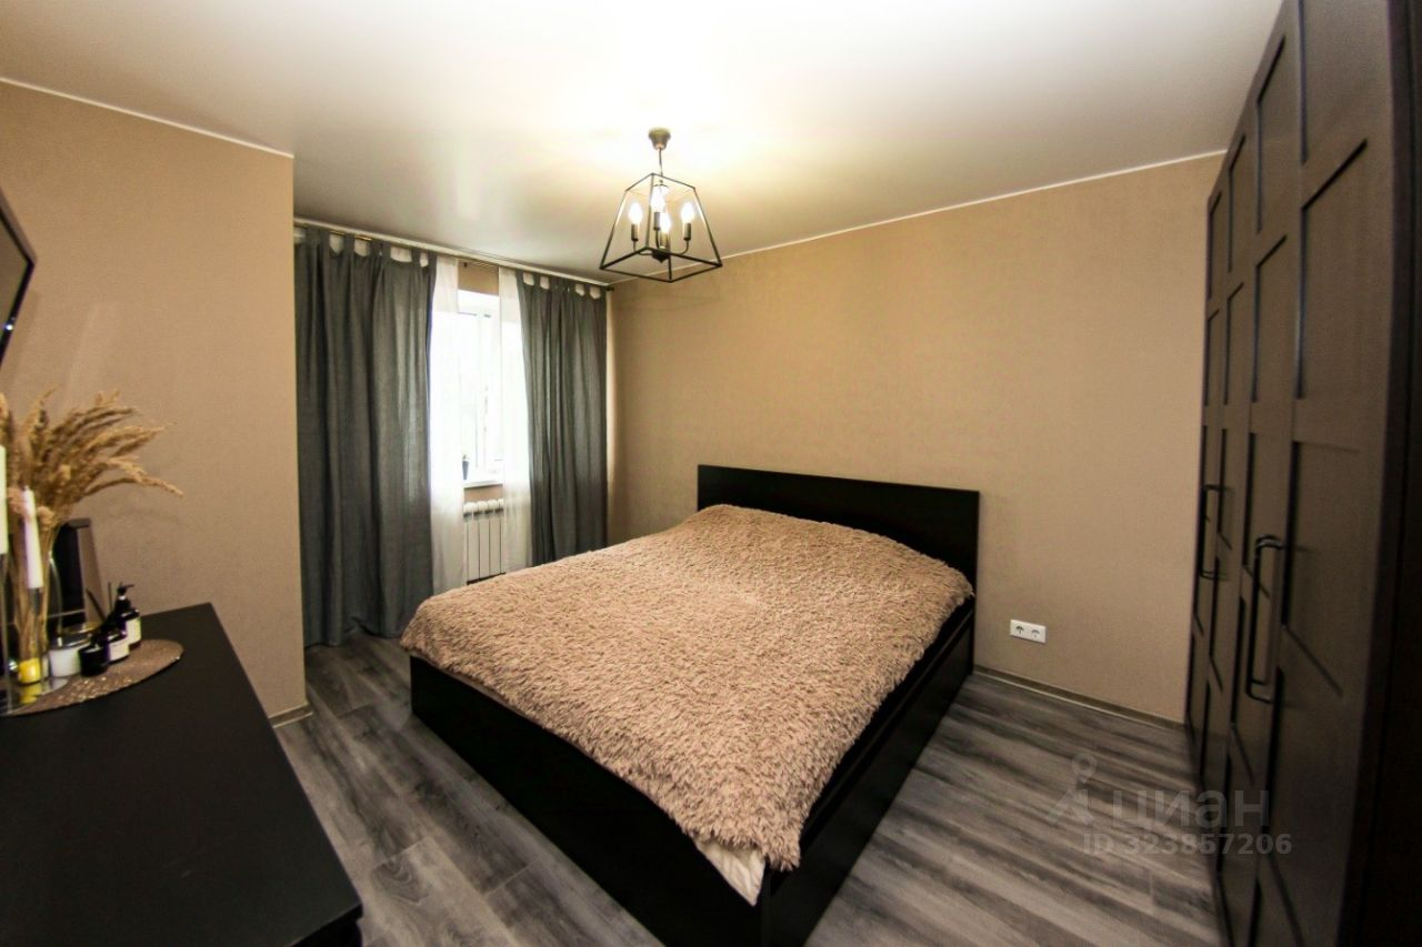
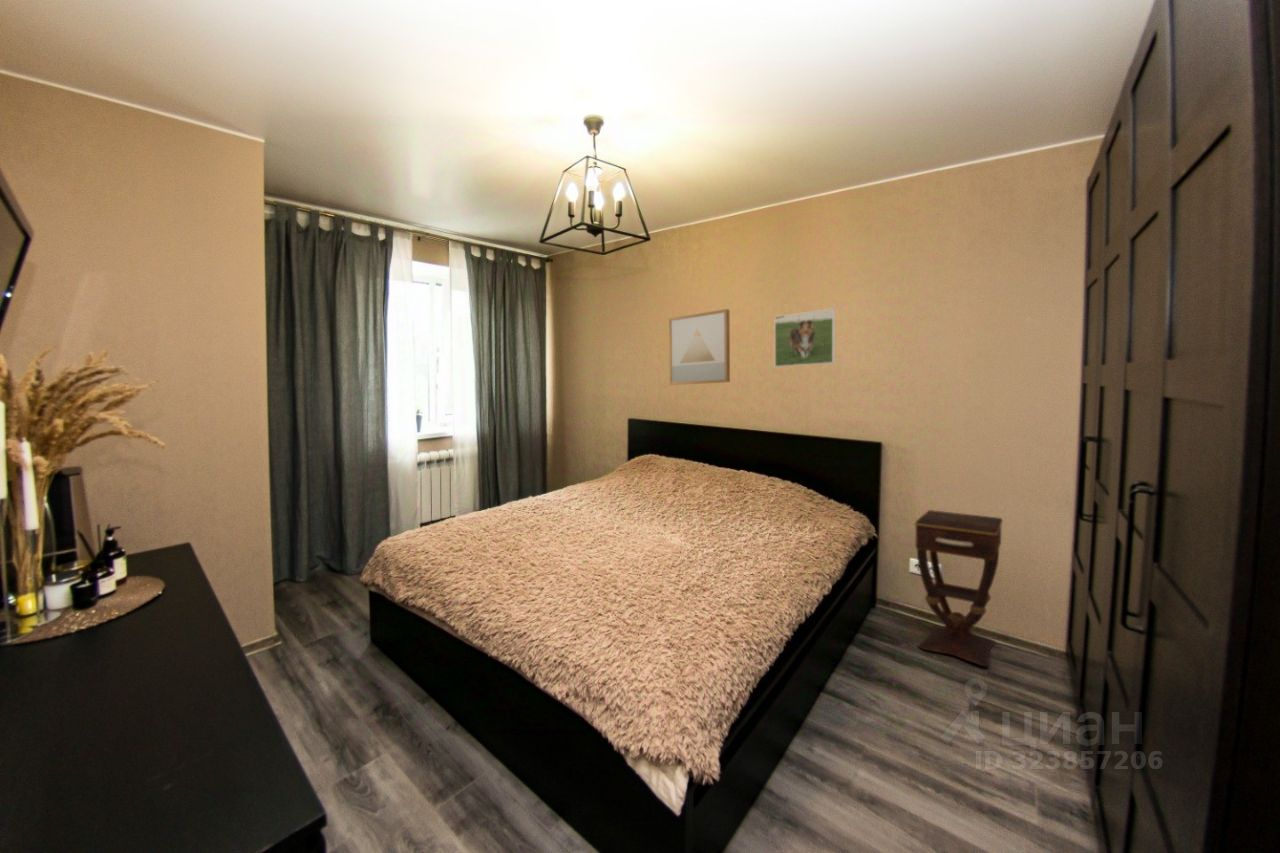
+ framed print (803, 338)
+ side table (956, 585)
+ wall art (698, 349)
